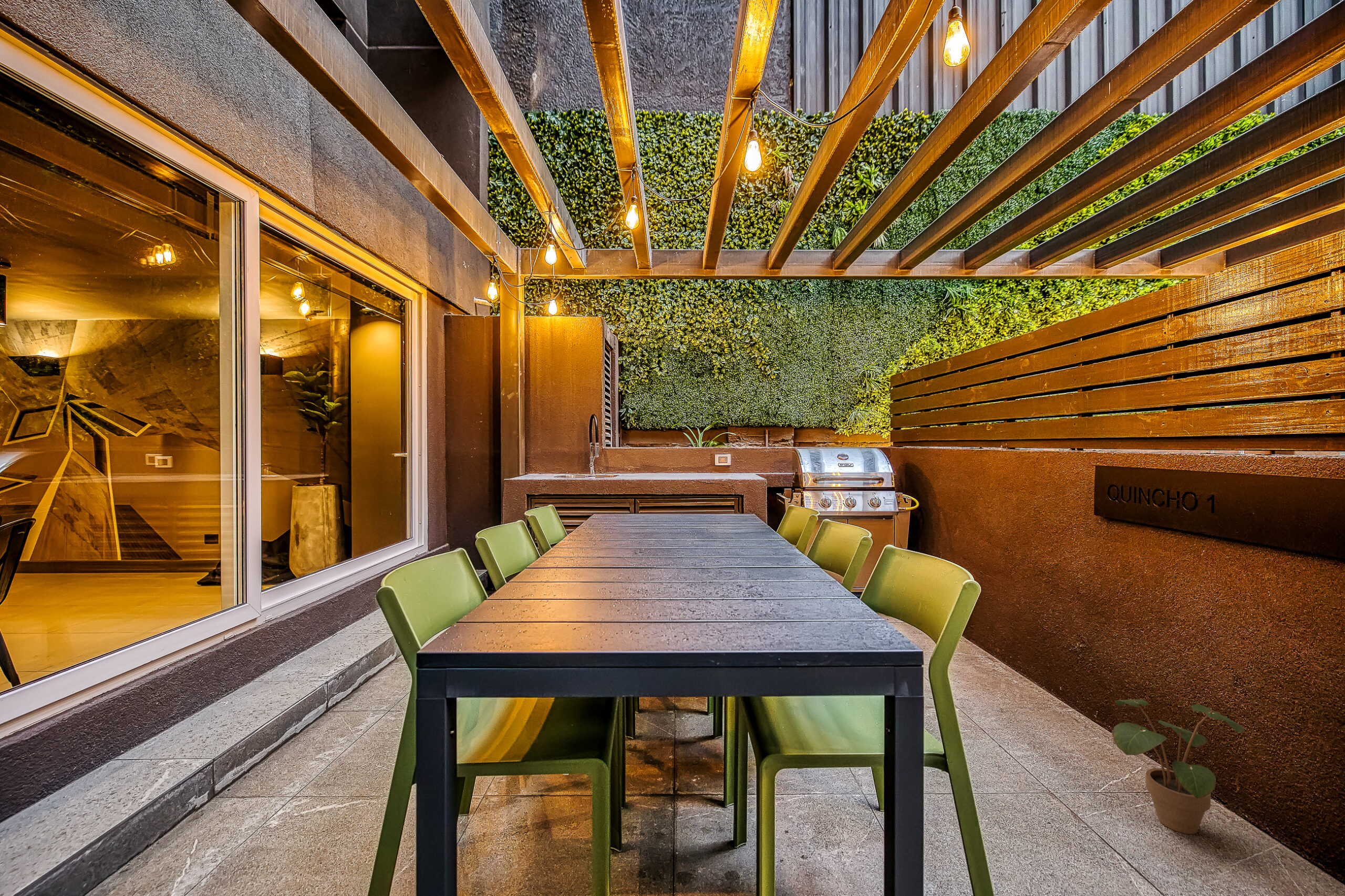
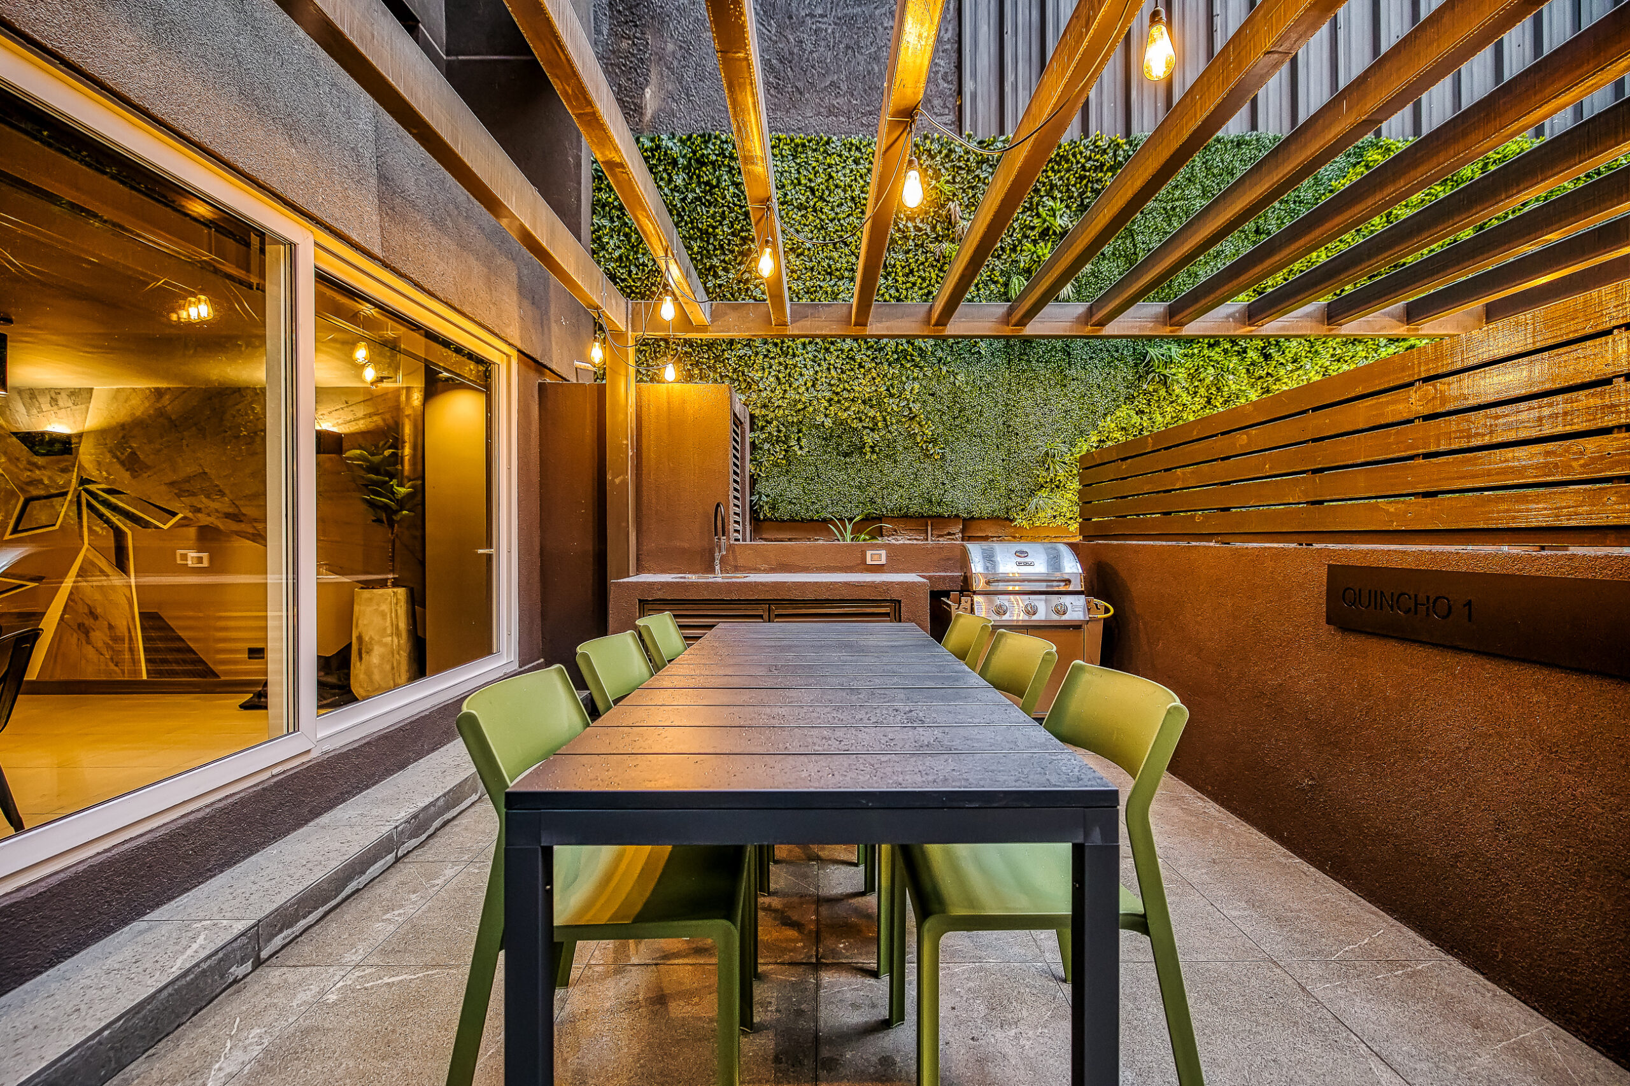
- potted plant (1175, 767)
